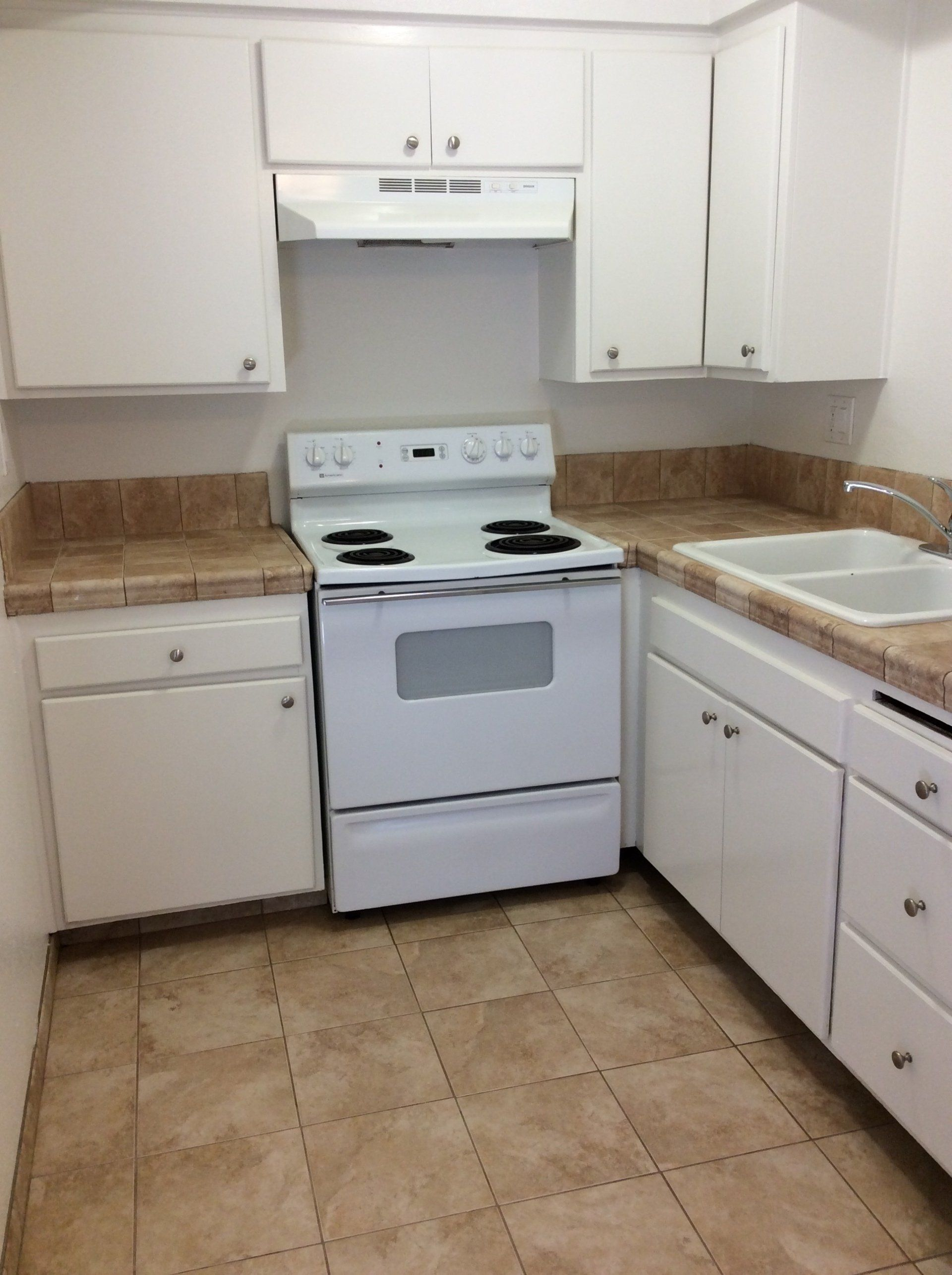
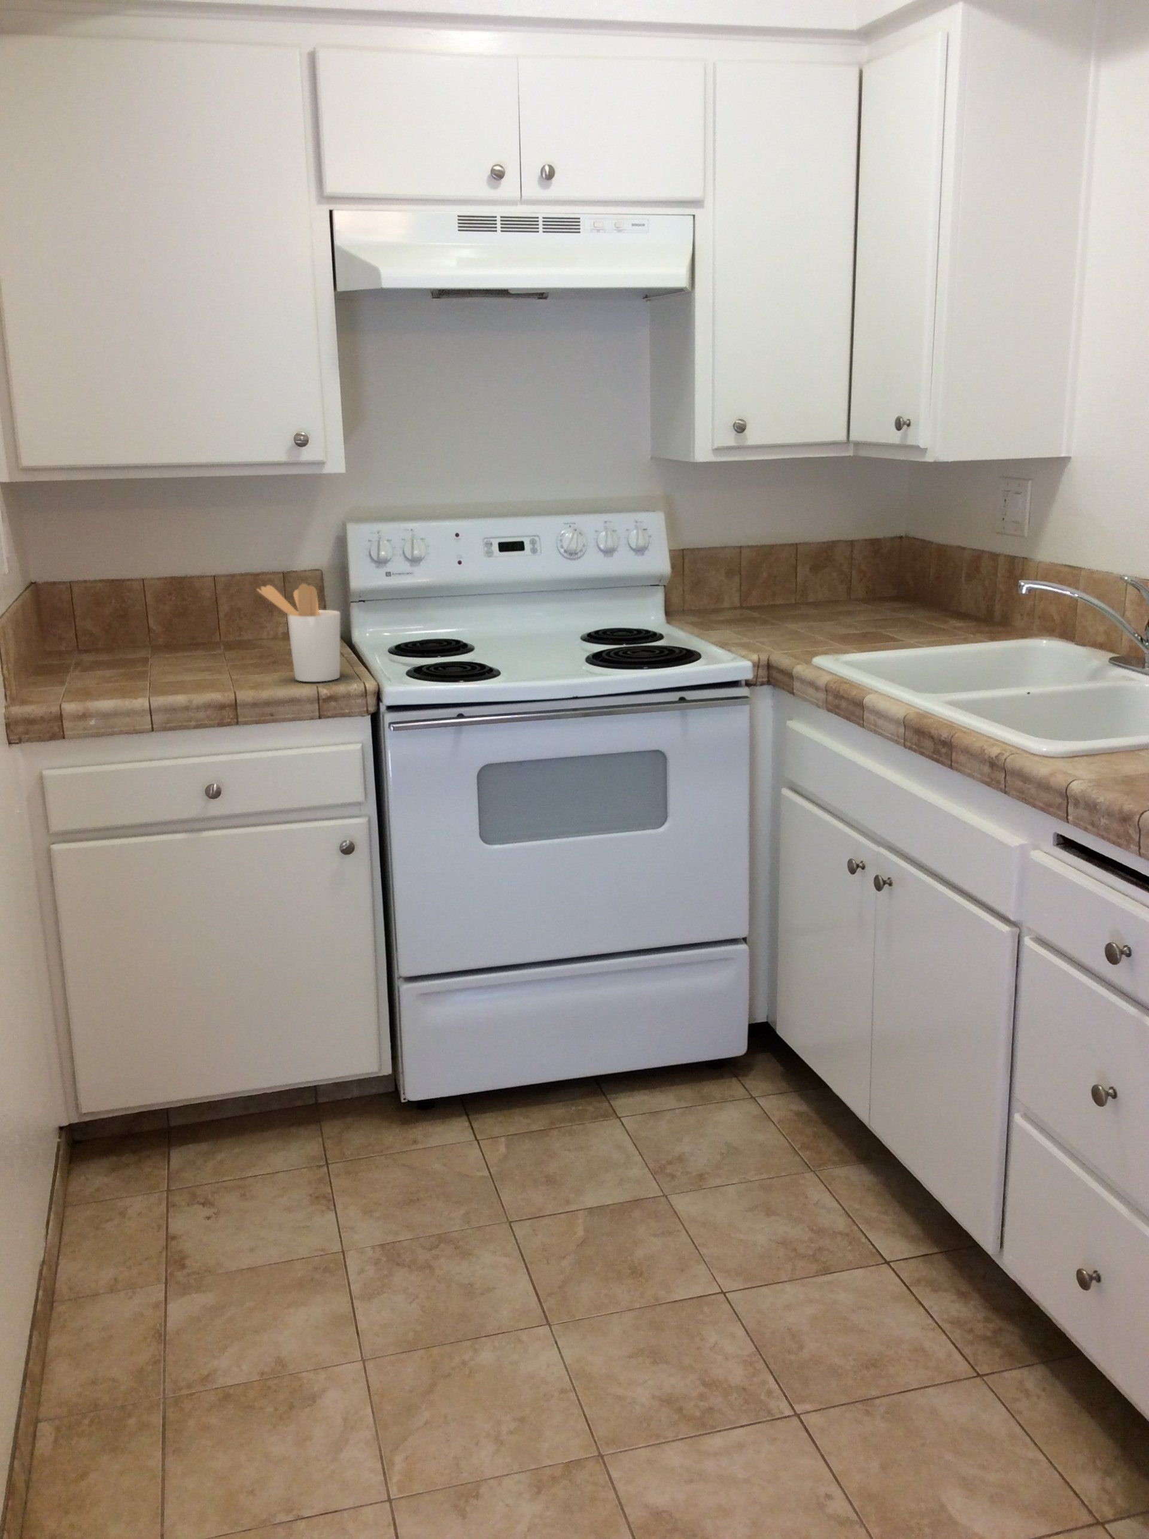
+ utensil holder (301, 630)
